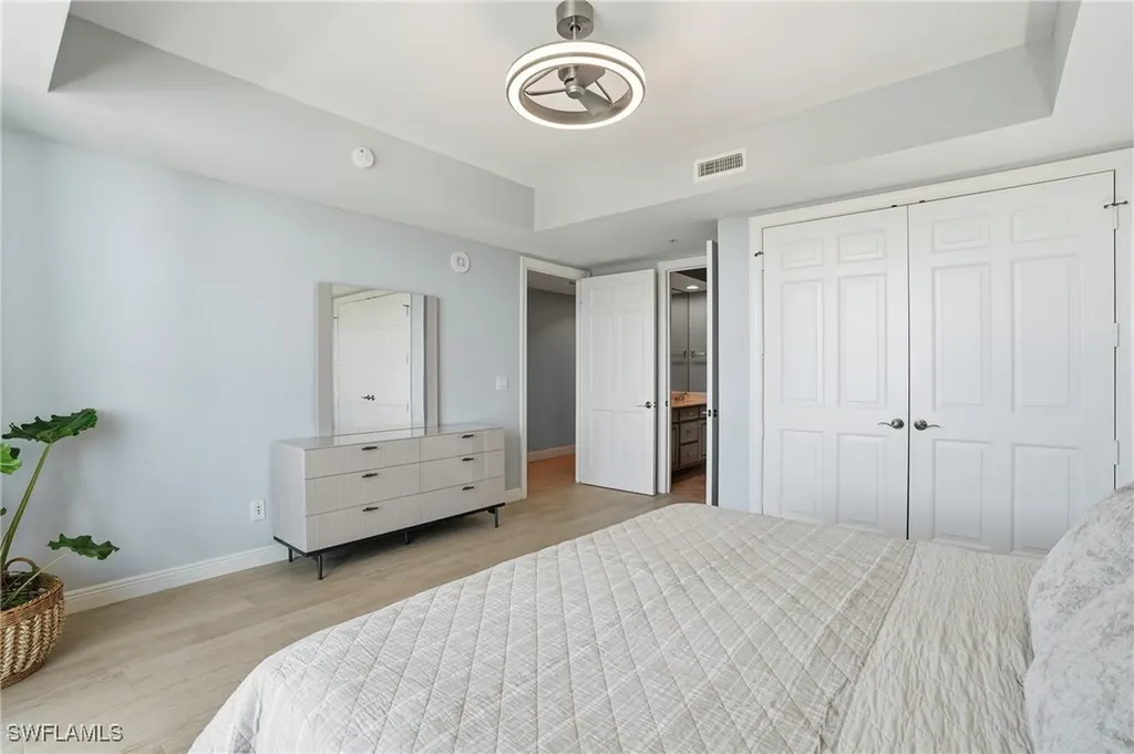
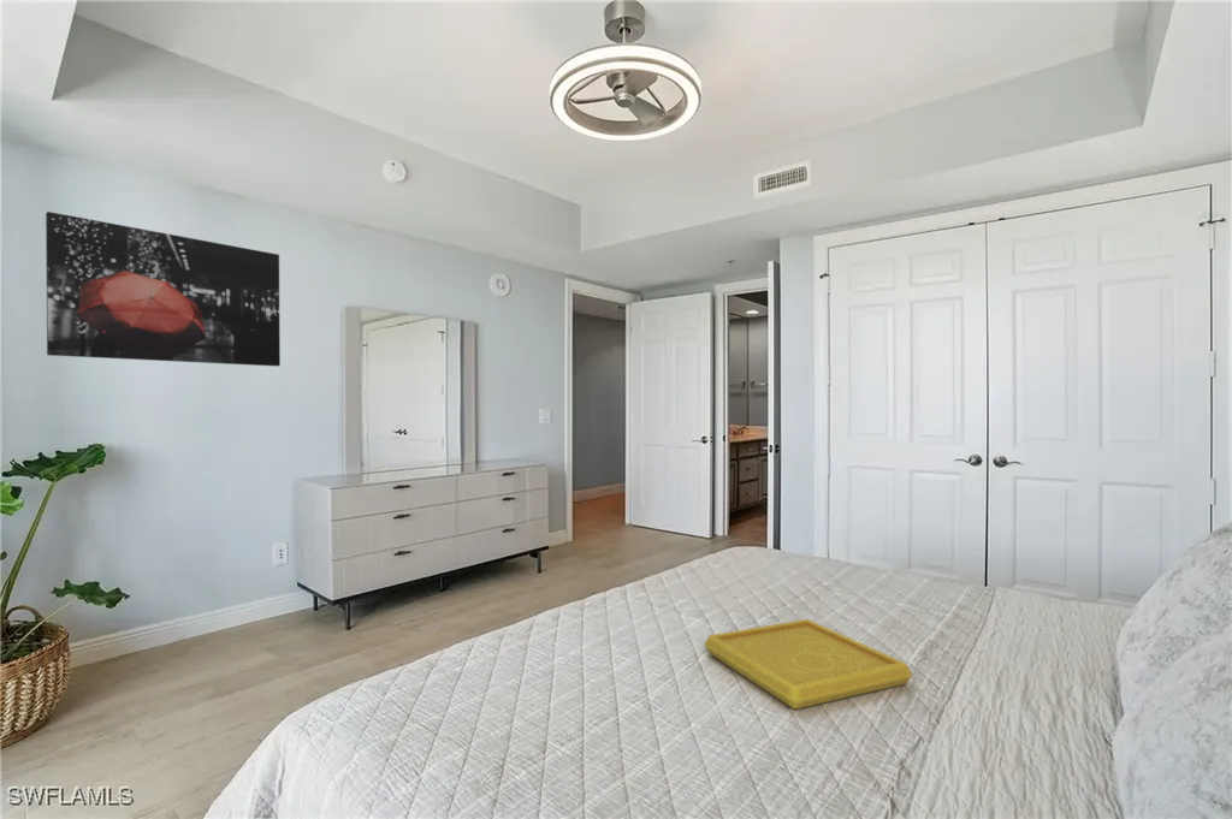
+ wall art (177, 298)
+ serving tray (801, 658)
